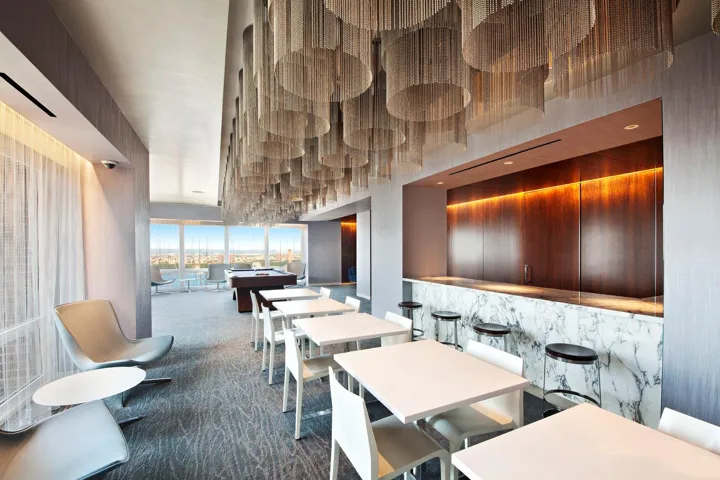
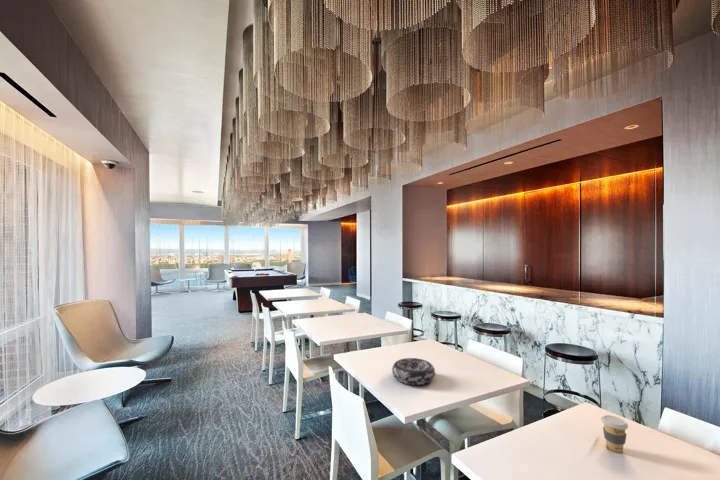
+ coffee cup (614, 434)
+ decorative bowl (413, 371)
